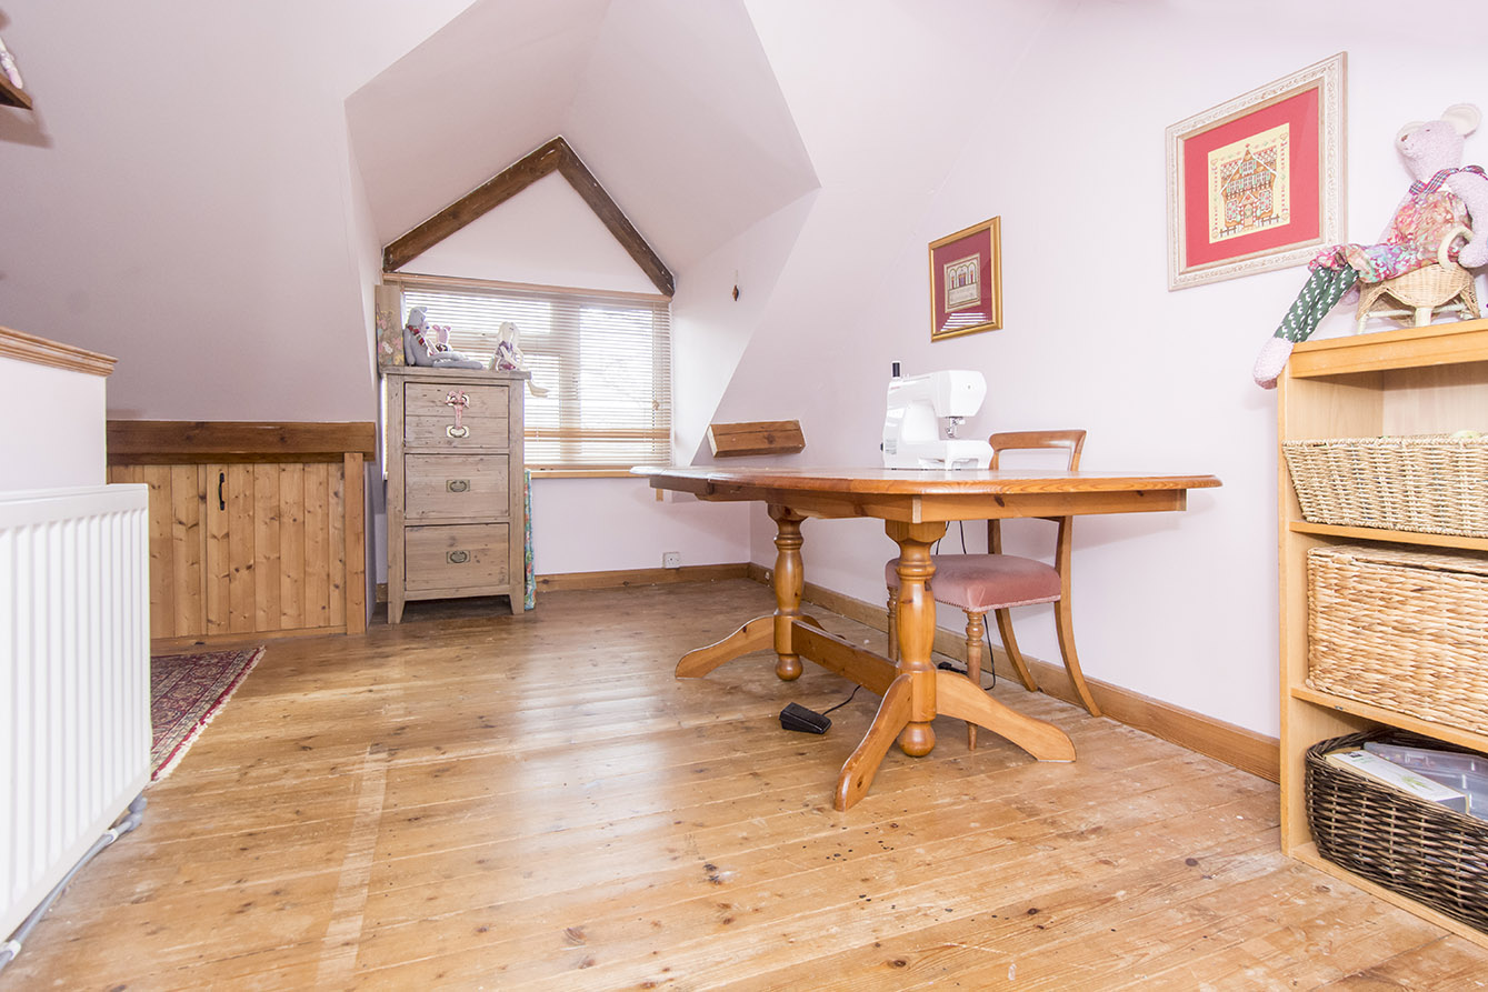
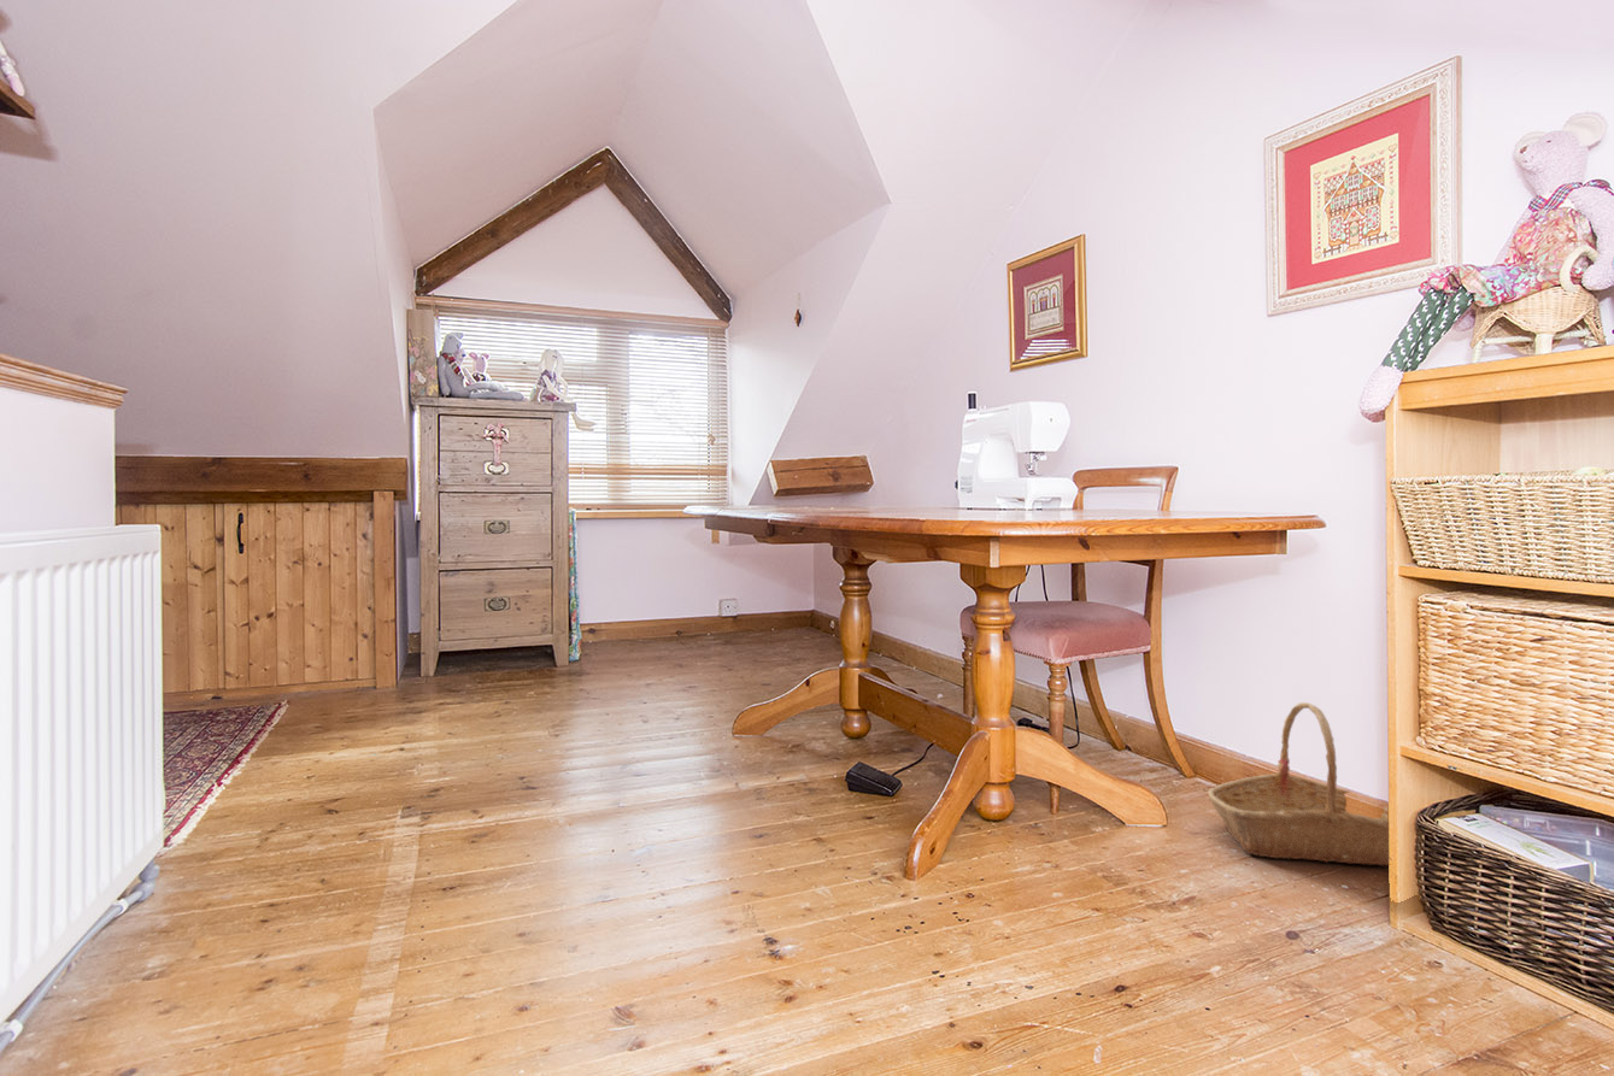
+ basket (1301, 777)
